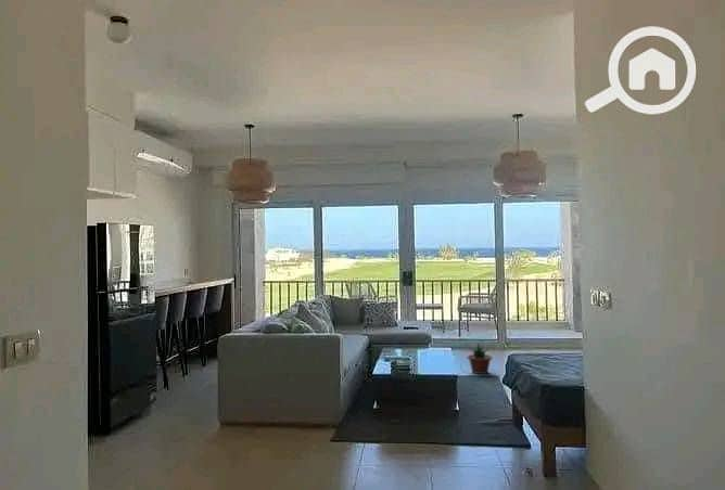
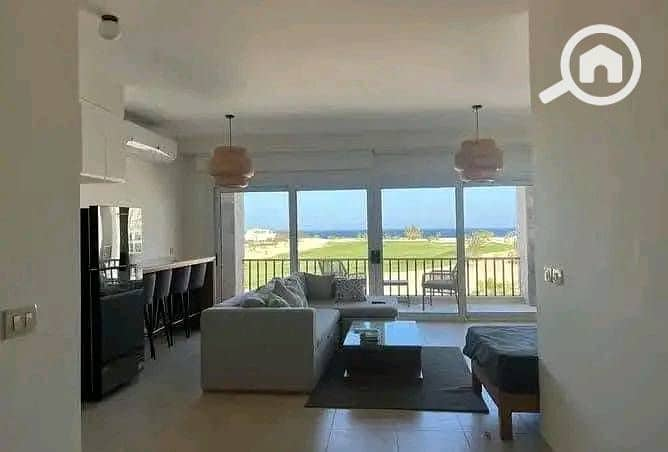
- potted plant (478, 358)
